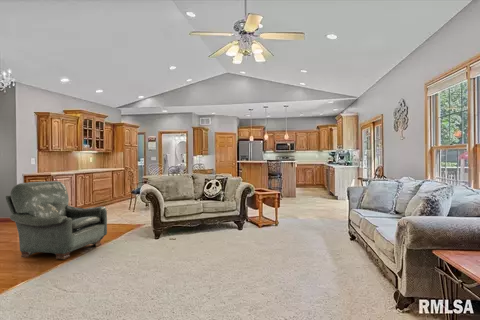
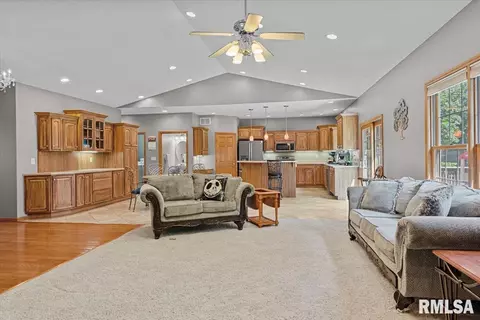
- armchair (58, 216)
